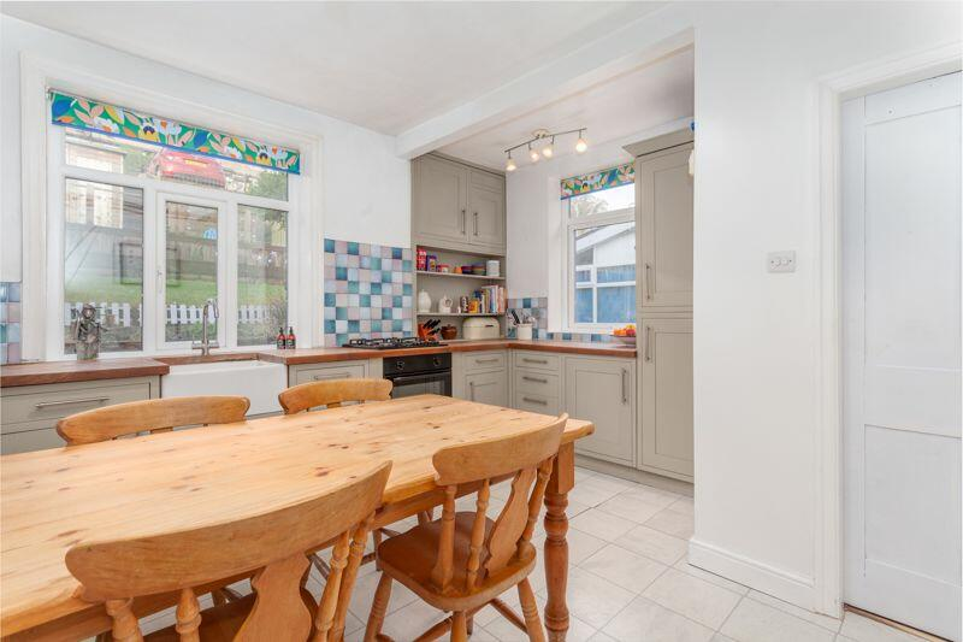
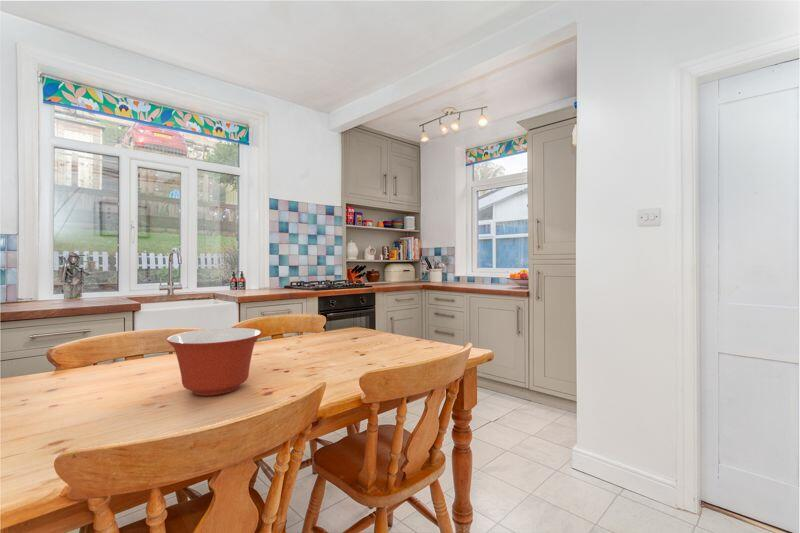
+ mixing bowl (216, 361)
